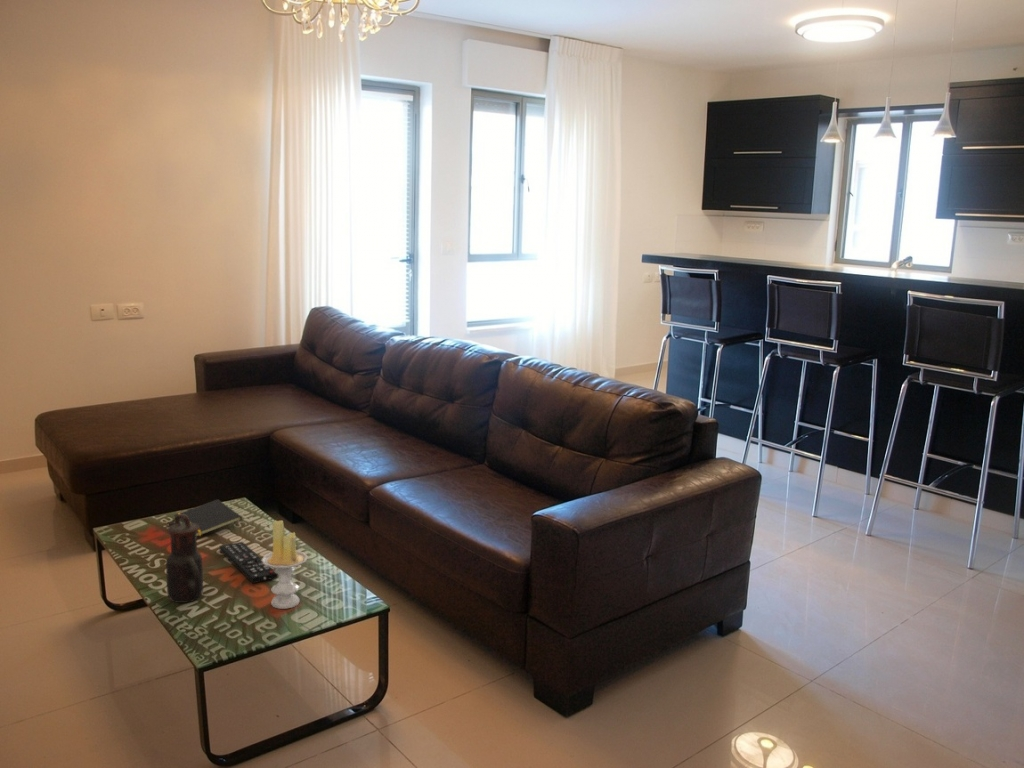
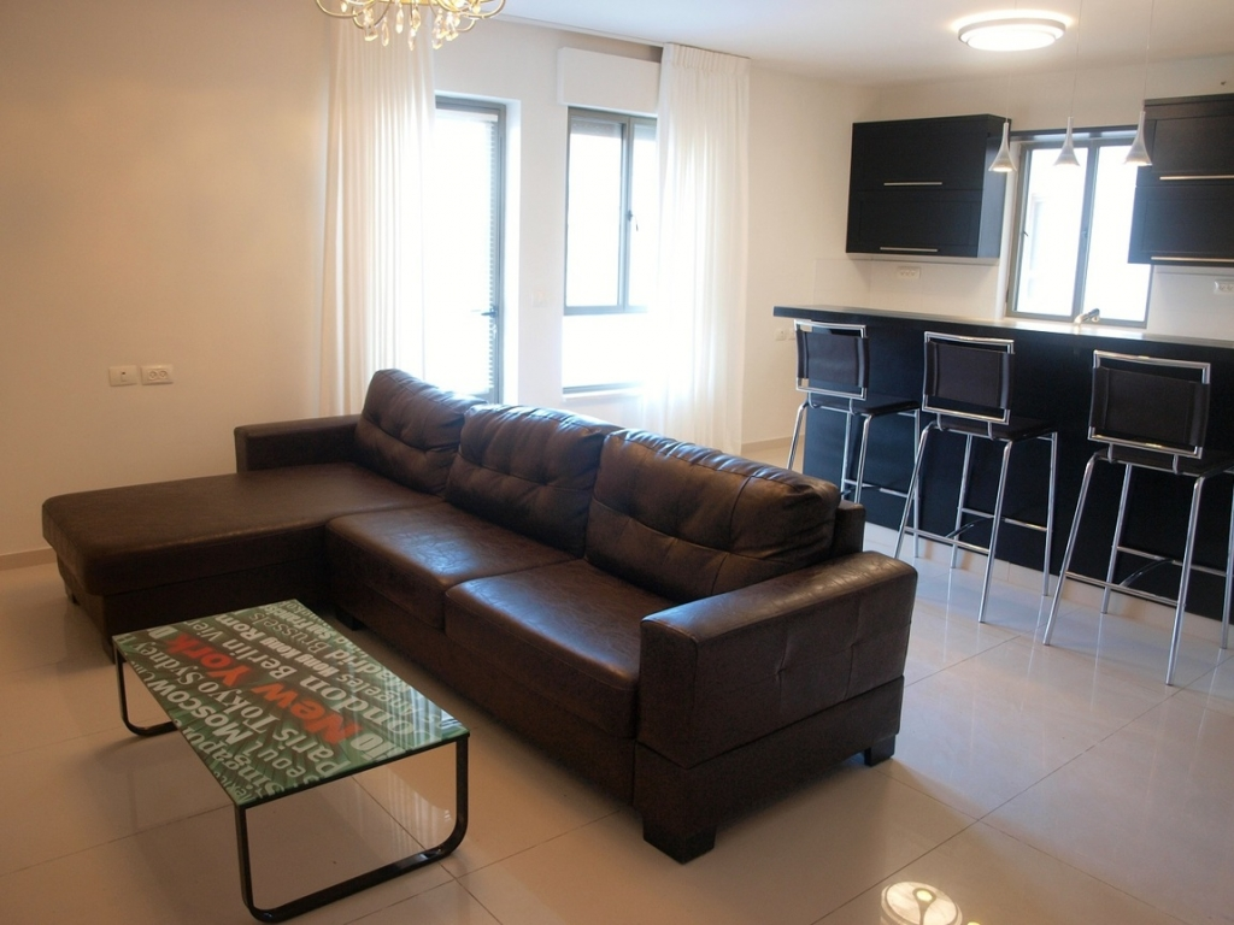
- notepad (207, 517)
- remote control (247, 560)
- teapot (184, 556)
- candle (284, 561)
